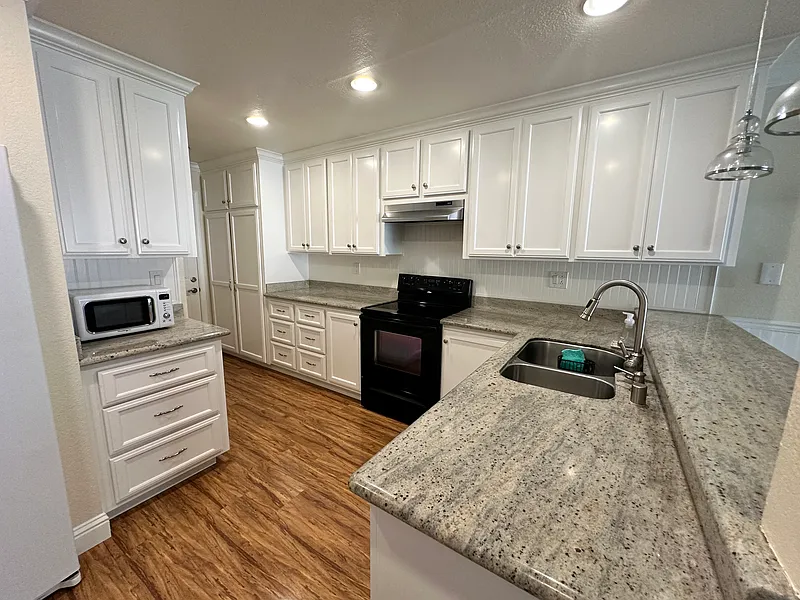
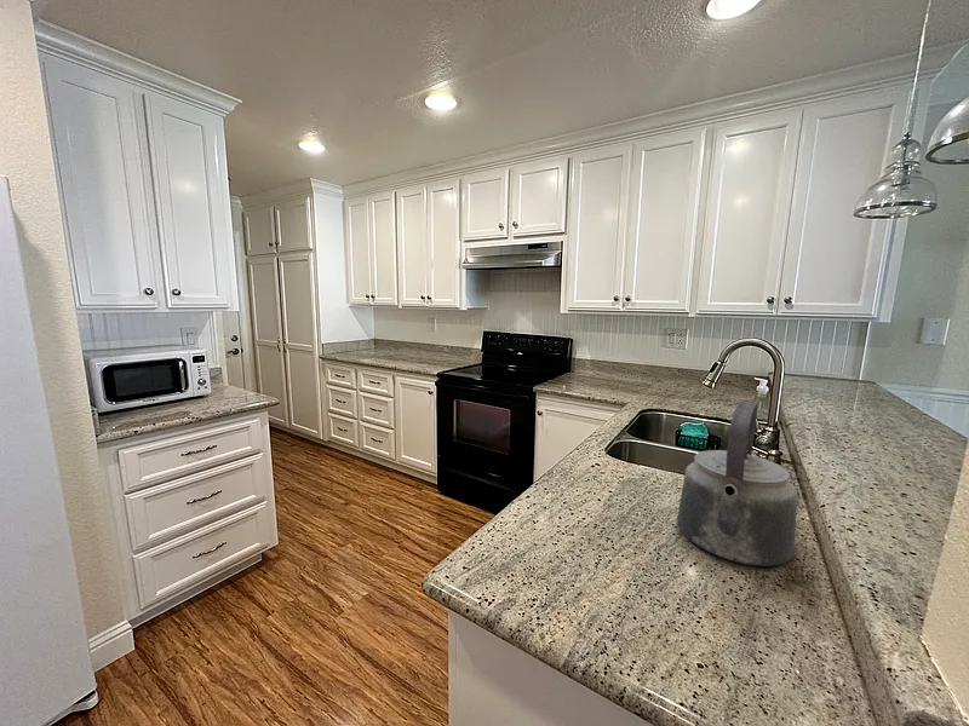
+ kettle (736, 476)
